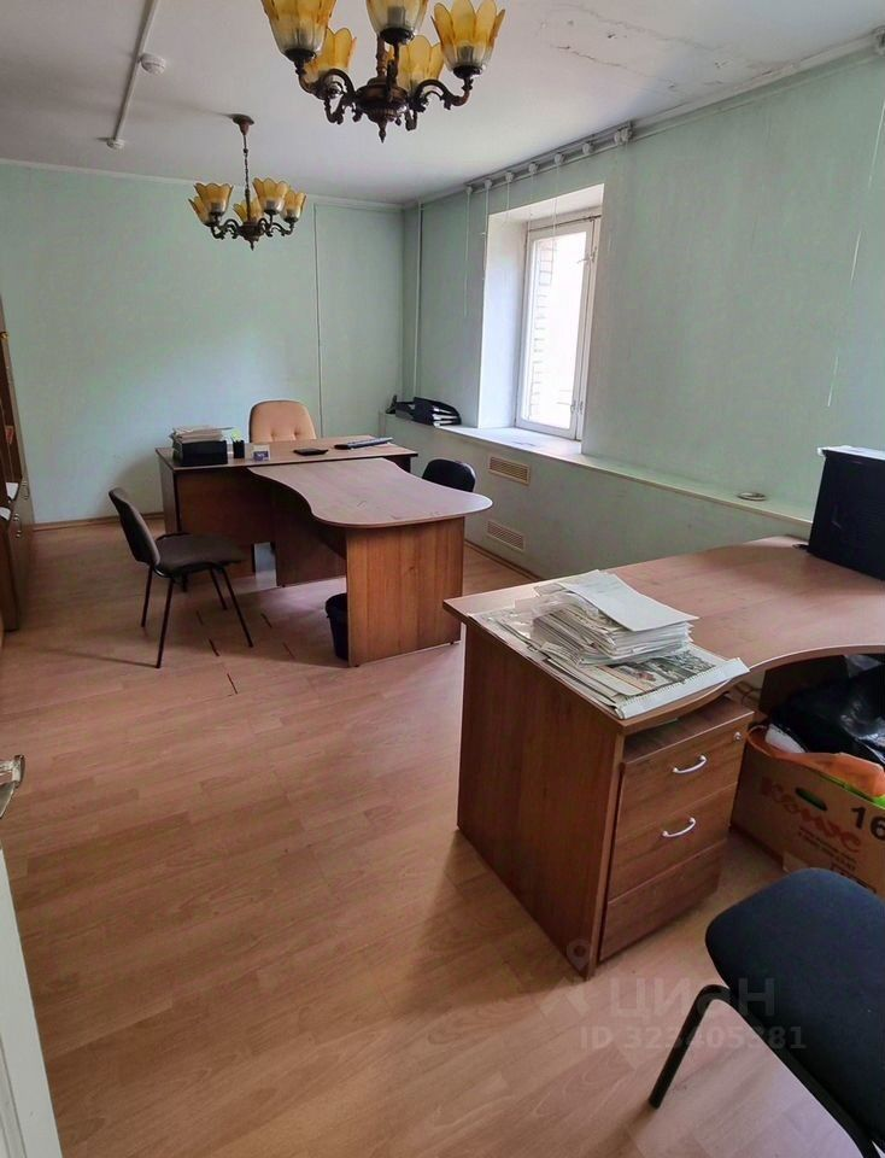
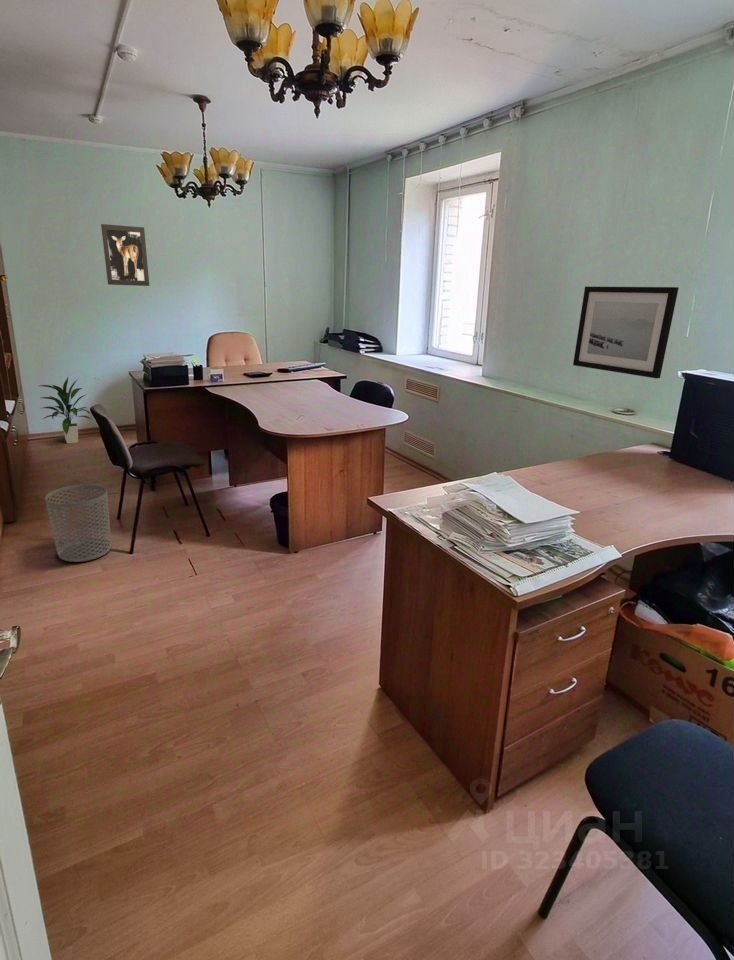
+ waste bin (81, 523)
+ indoor plant (66, 410)
+ wall art (620, 330)
+ wall art (126, 256)
